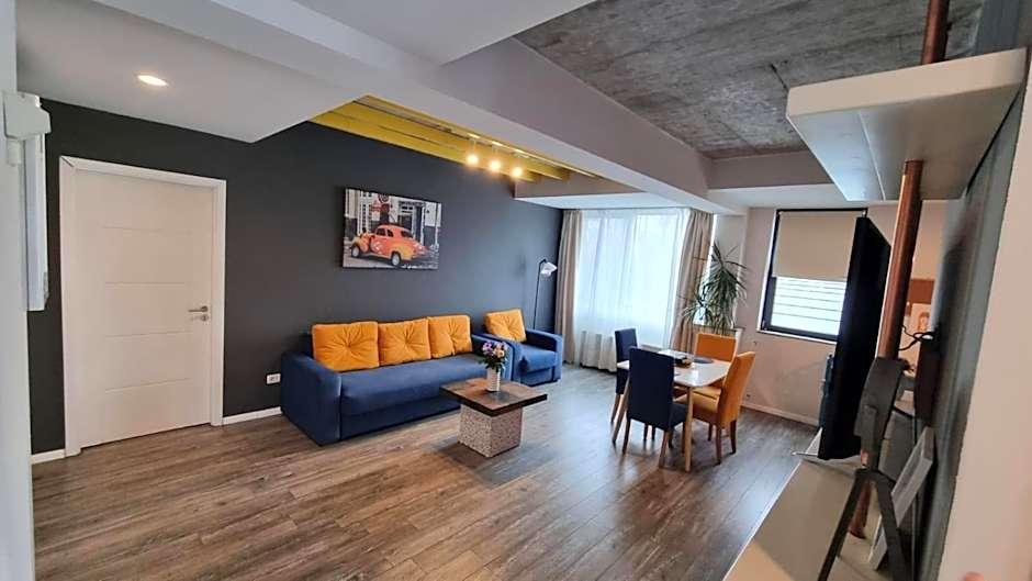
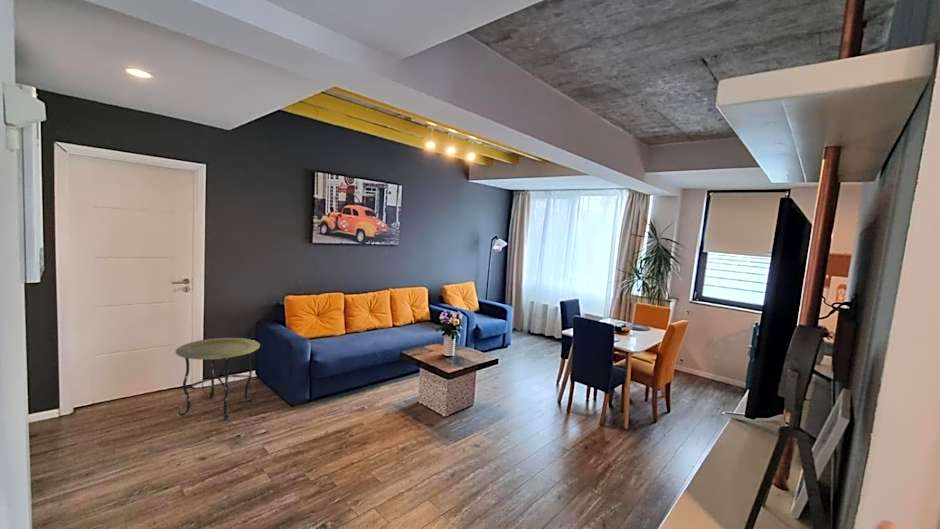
+ side table (218, 378)
